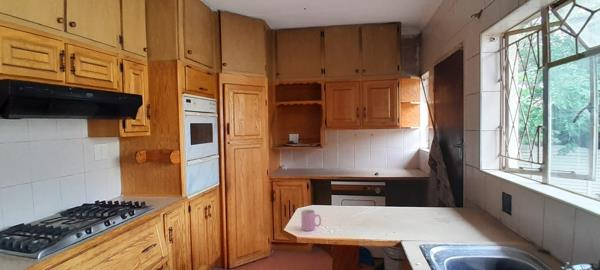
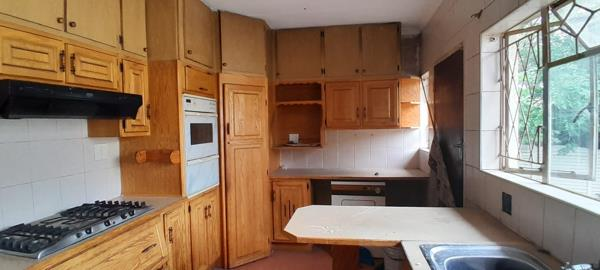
- cup (311, 220)
